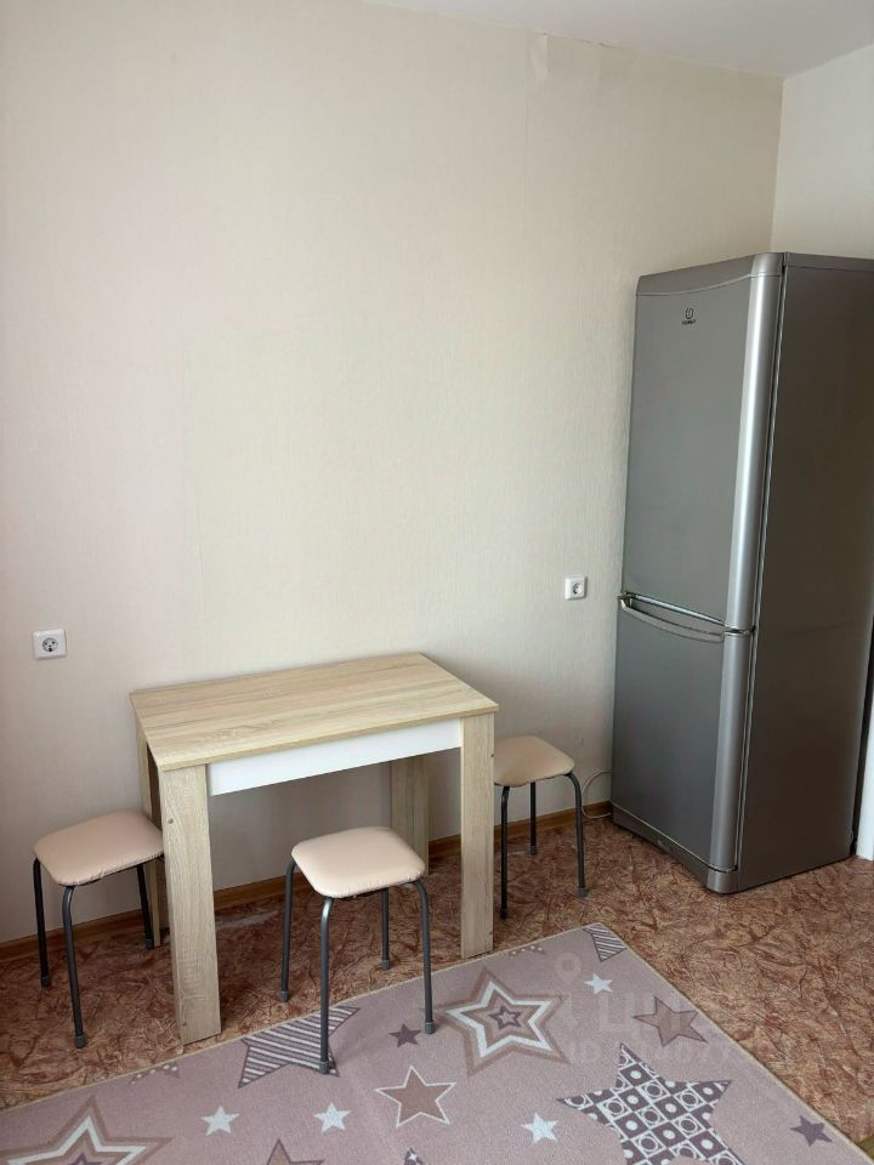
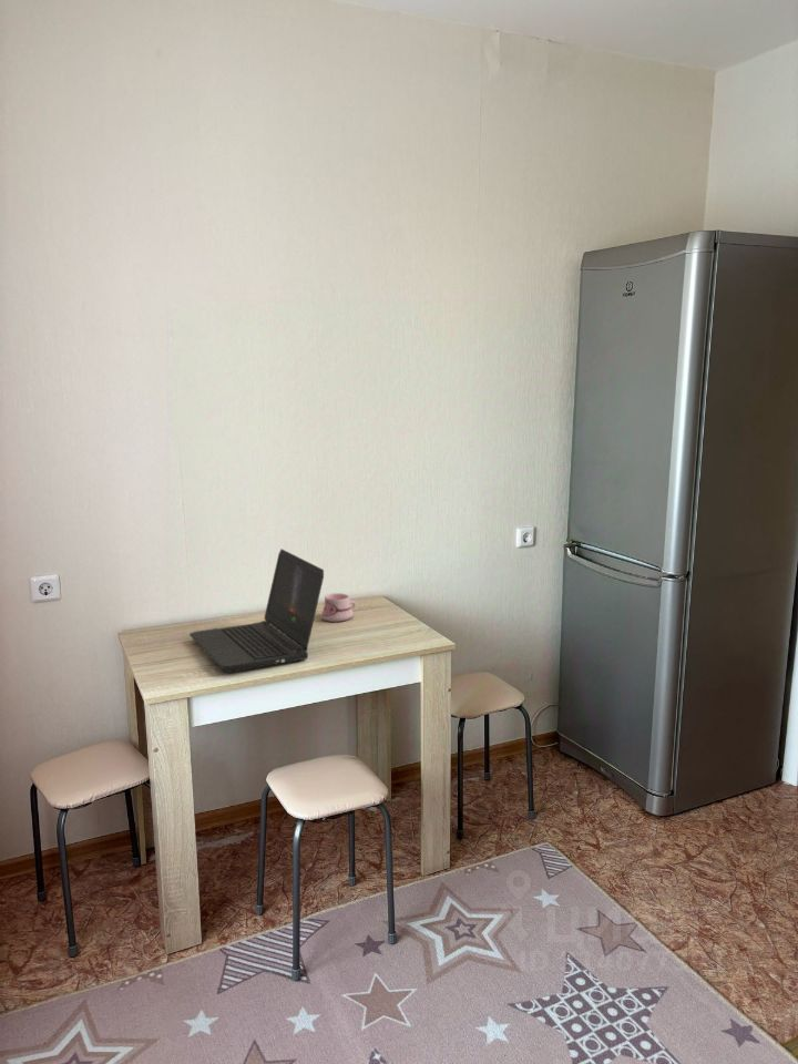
+ laptop computer (266, 607)
+ mug (339, 606)
